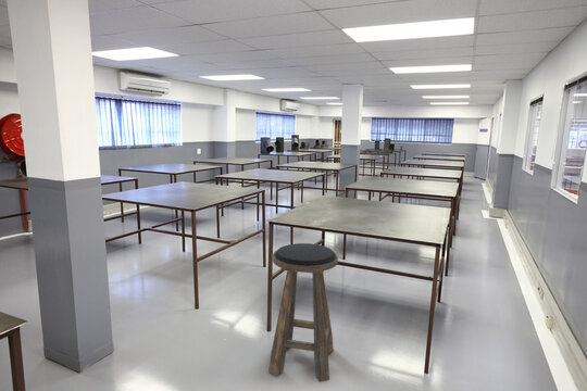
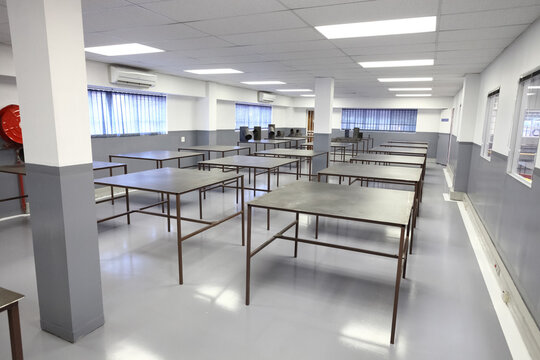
- stool (313, 306)
